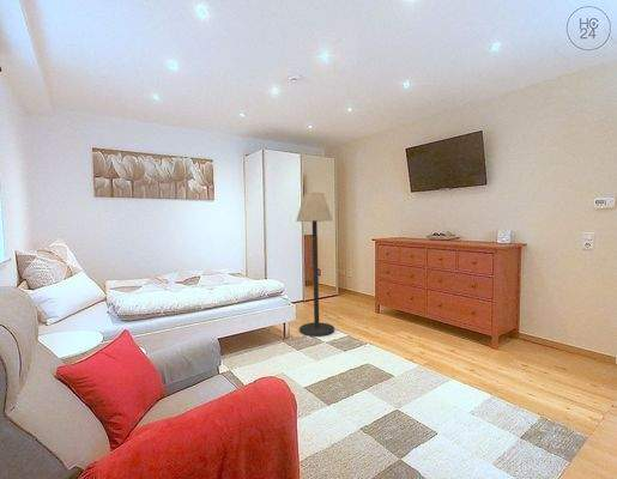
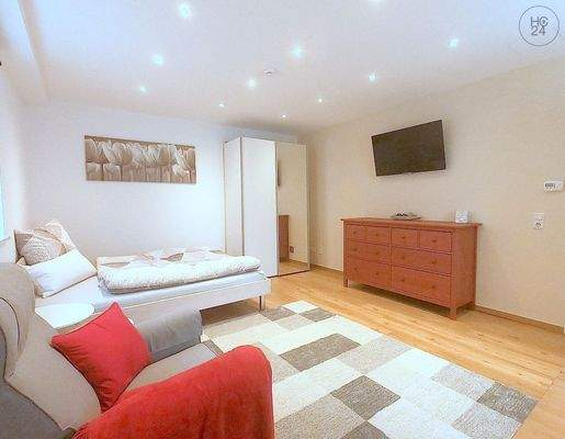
- floor lamp (315, 262)
